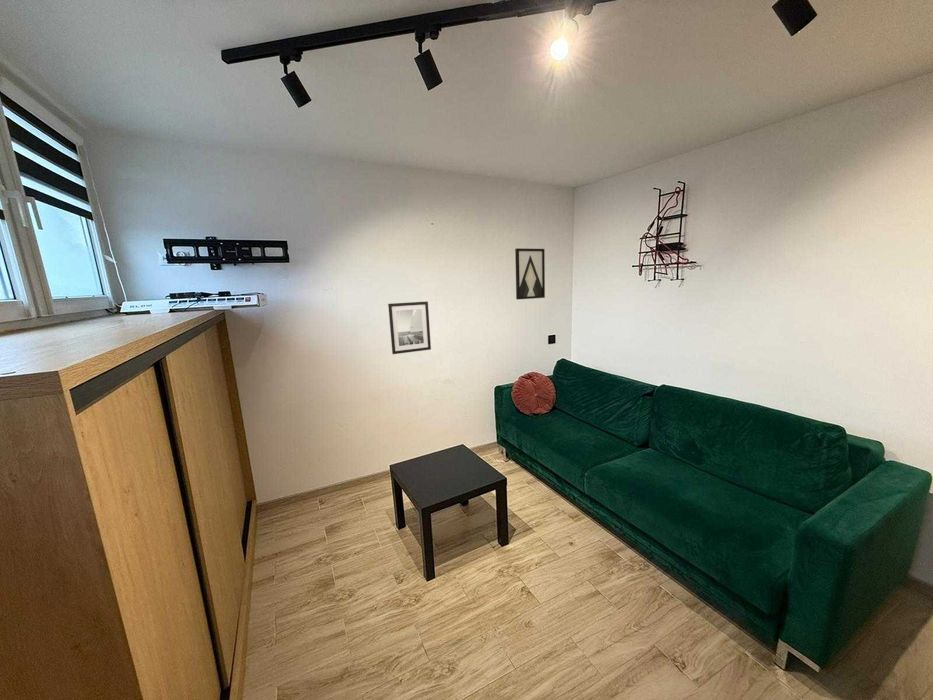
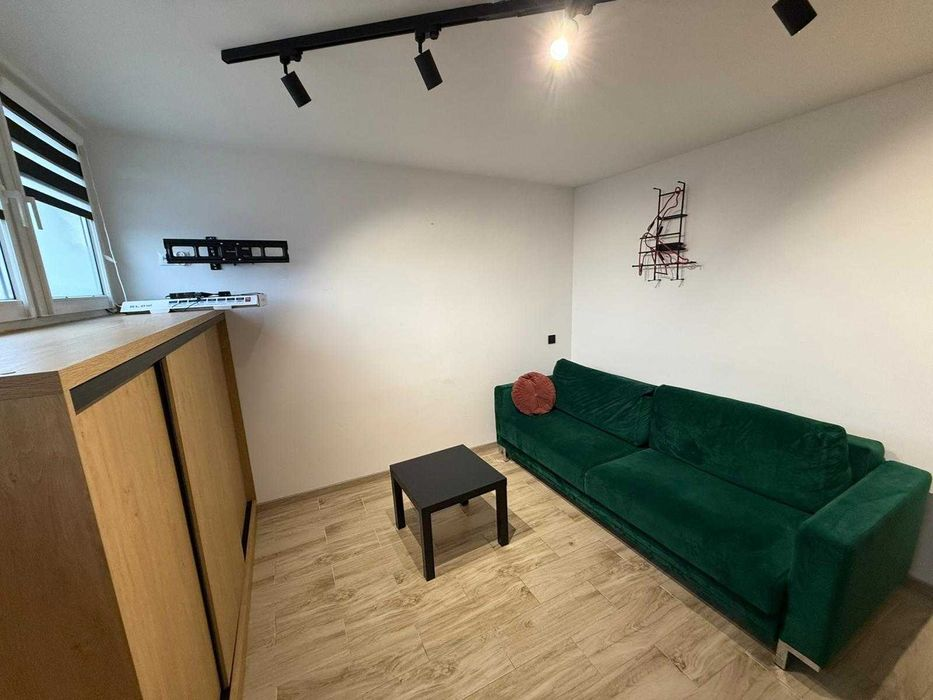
- wall art (530, 273)
- wall art (410, 327)
